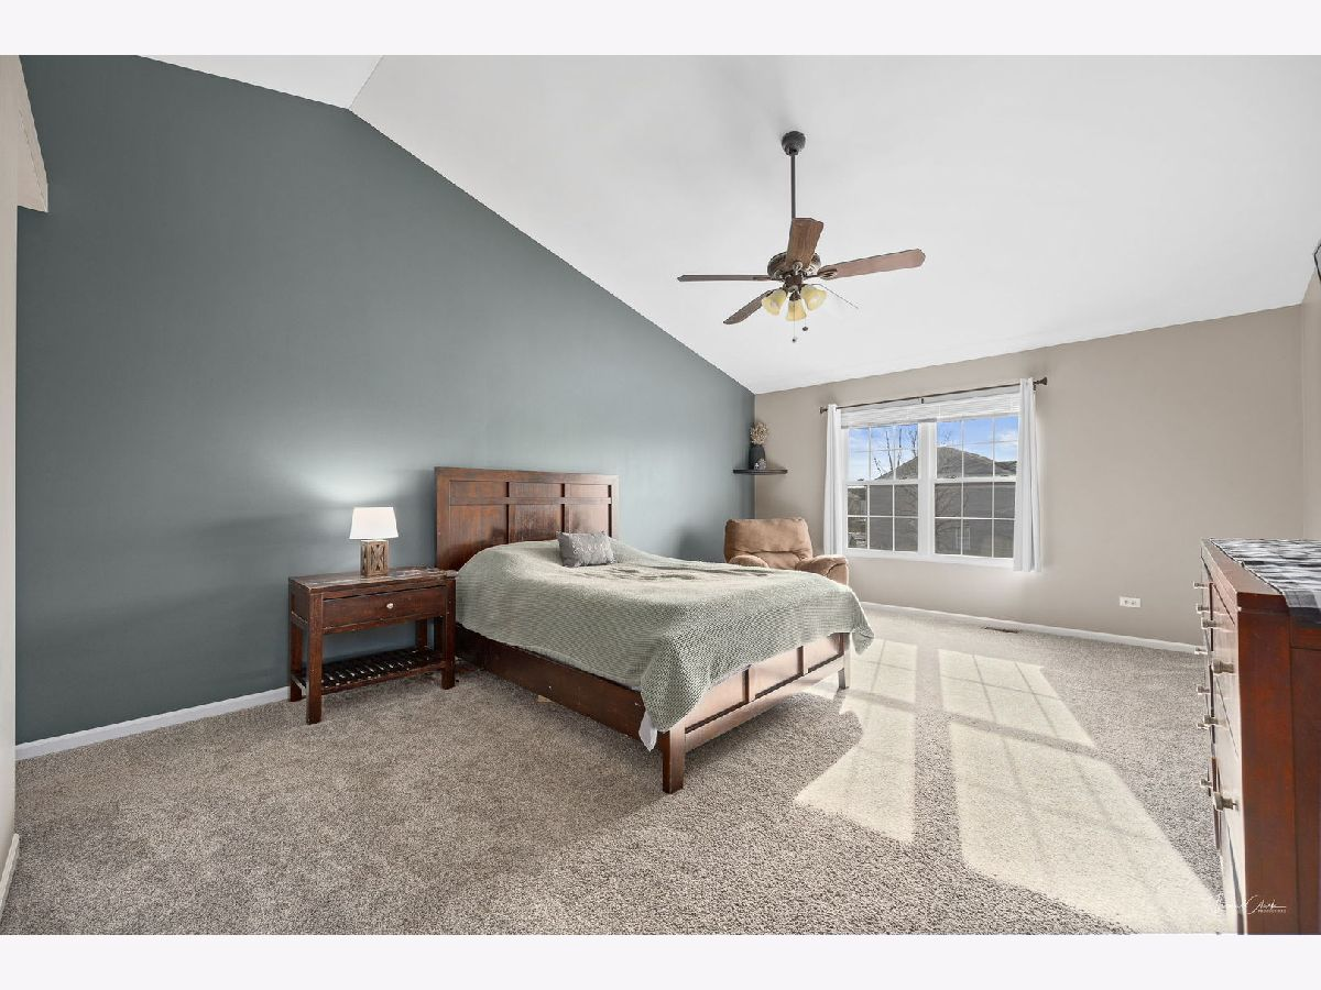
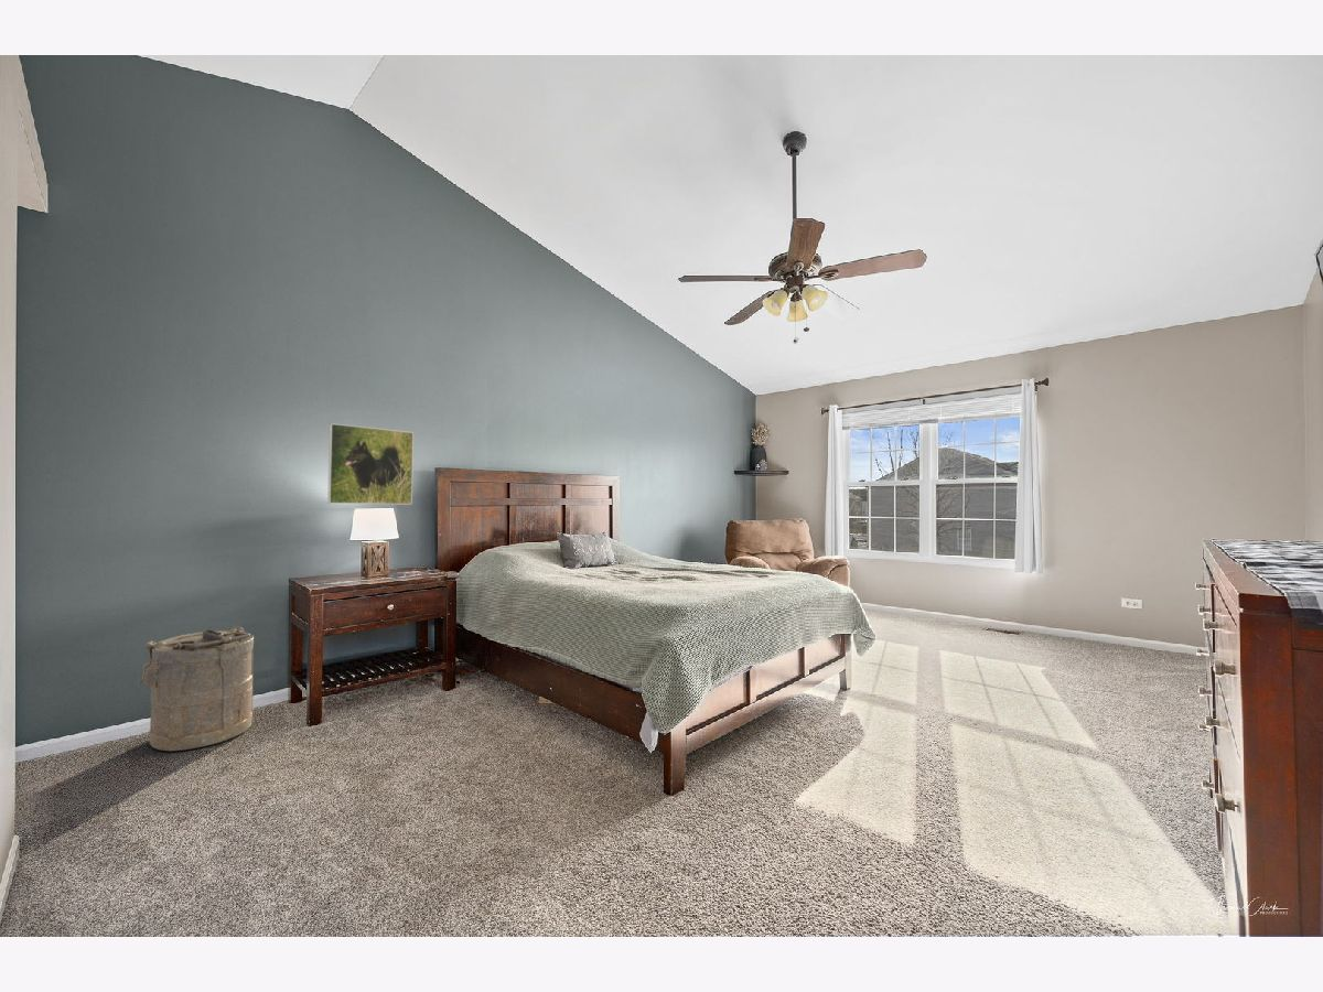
+ laundry hamper (198, 682)
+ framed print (373, 465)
